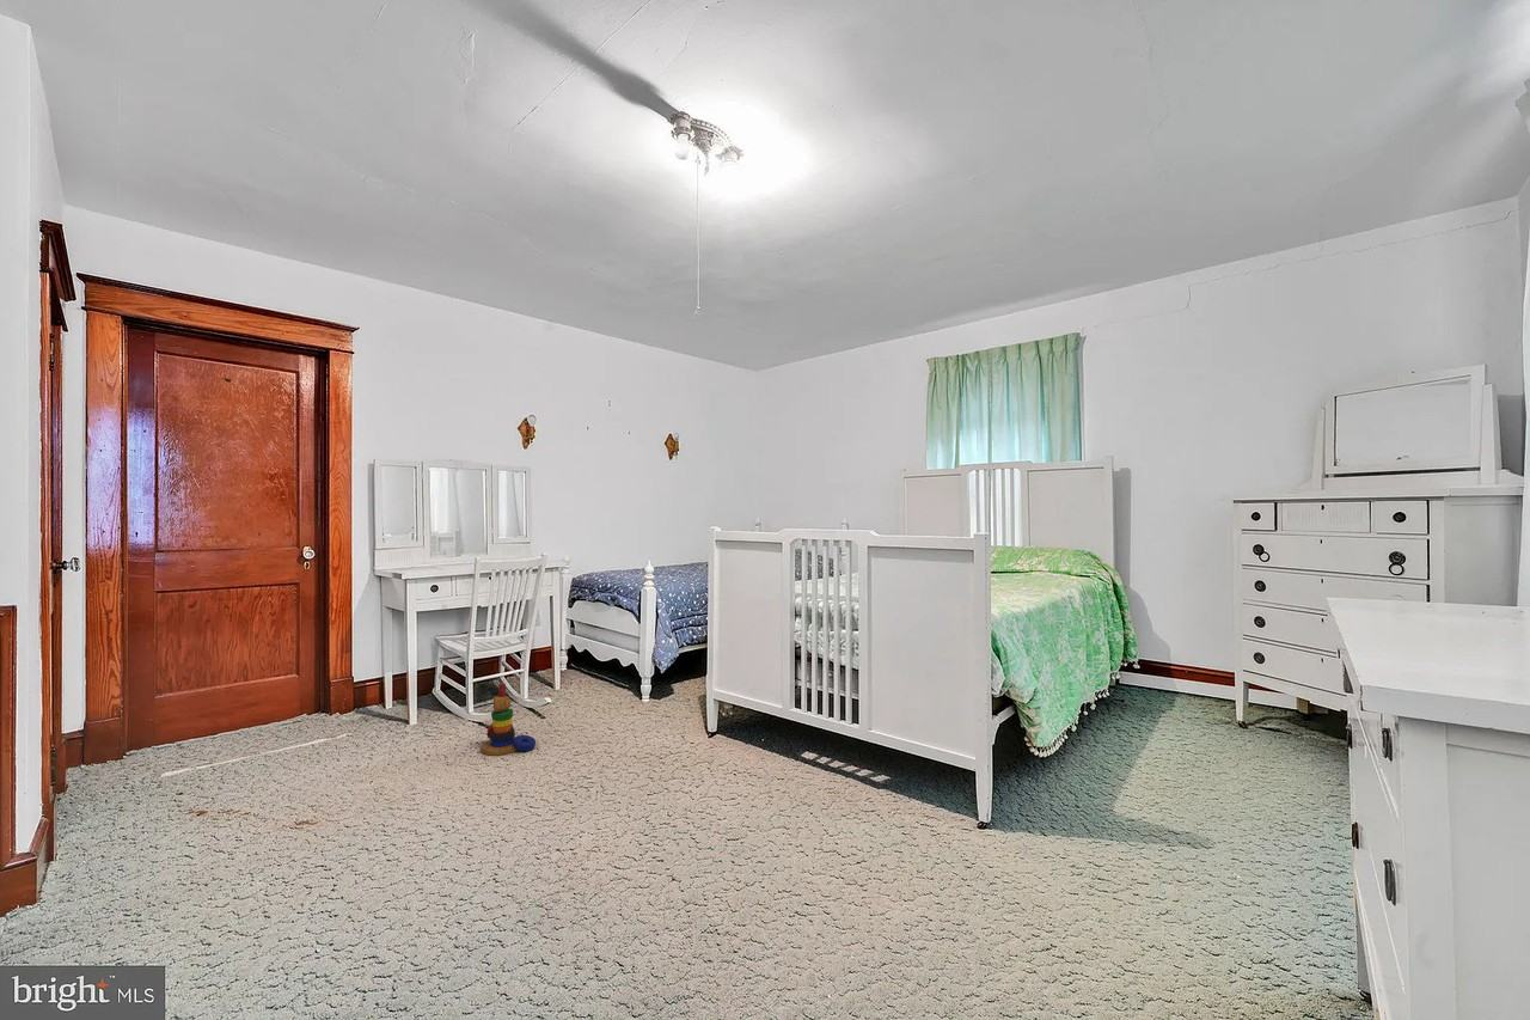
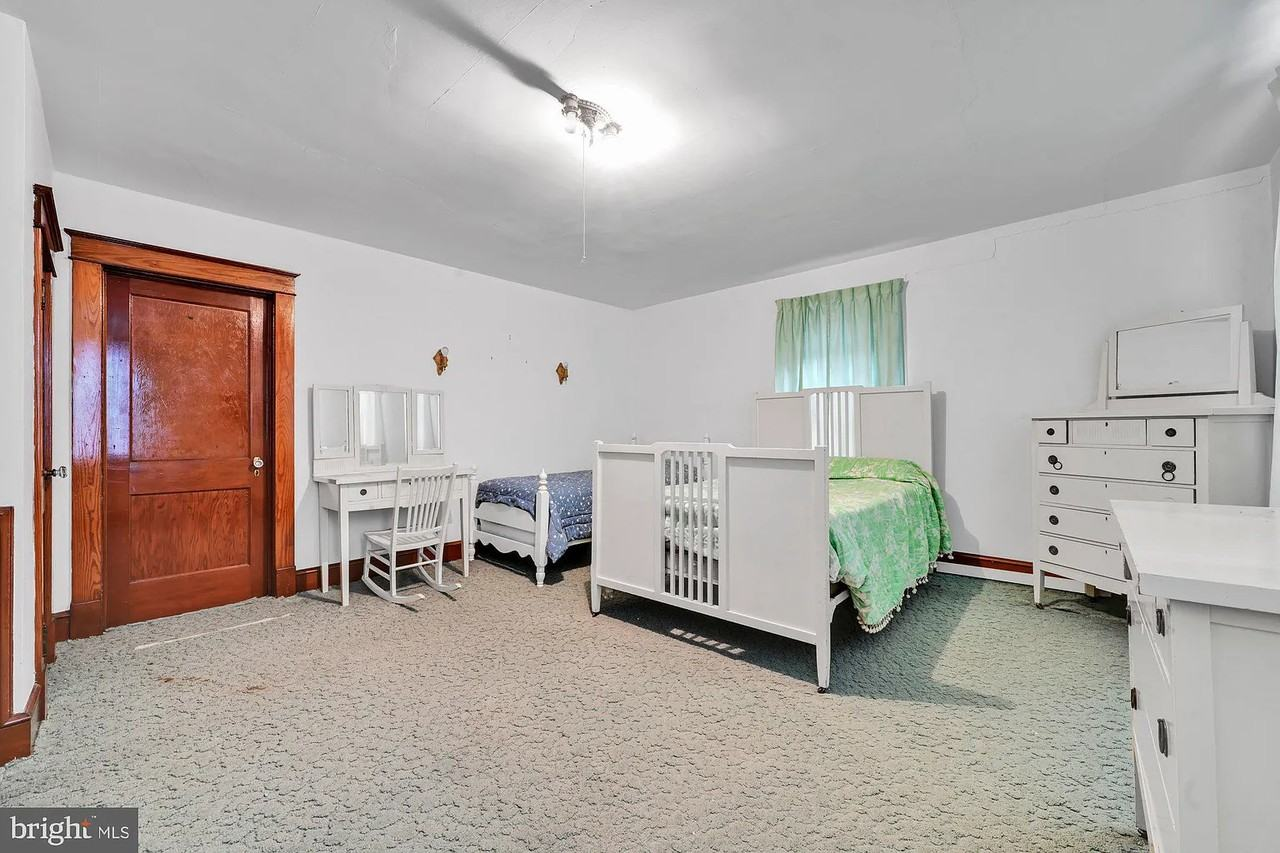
- stacking toy (507, 714)
